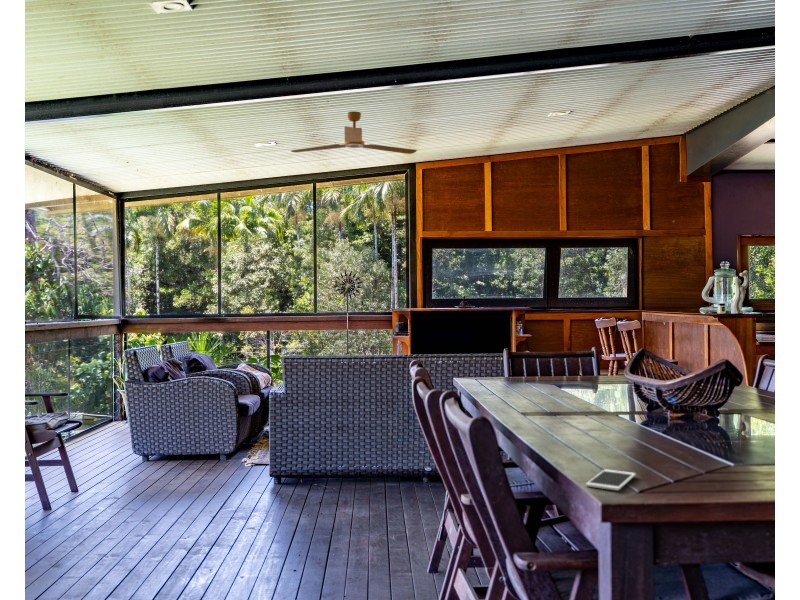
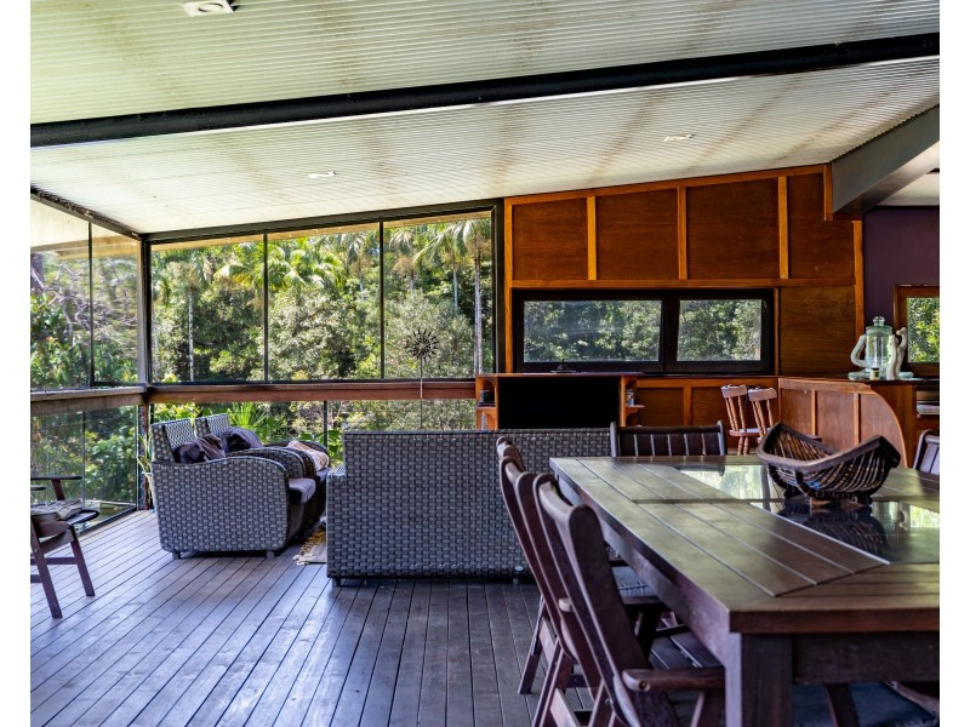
- cell phone (611, 479)
- ceiling fan (353, 126)
